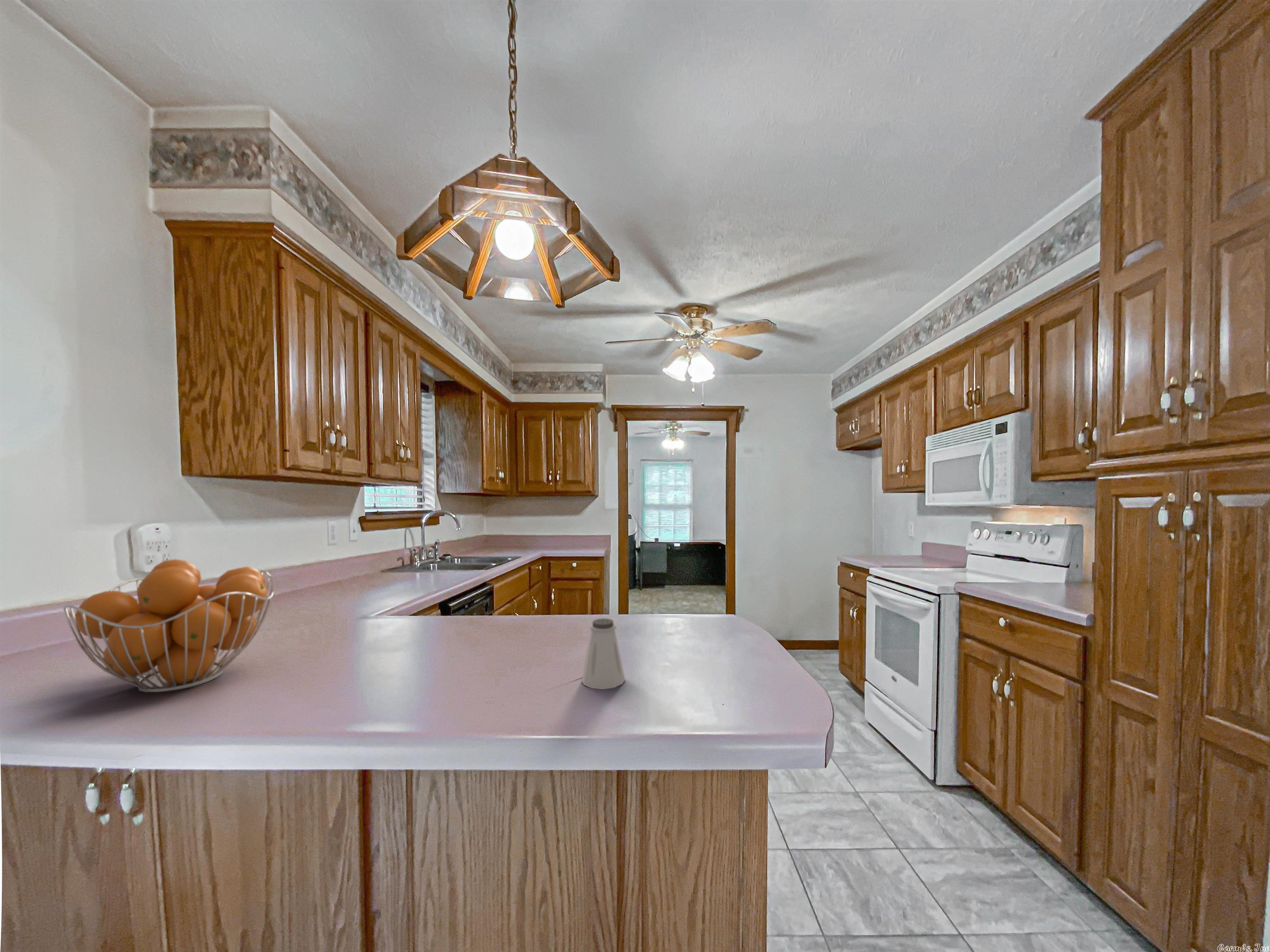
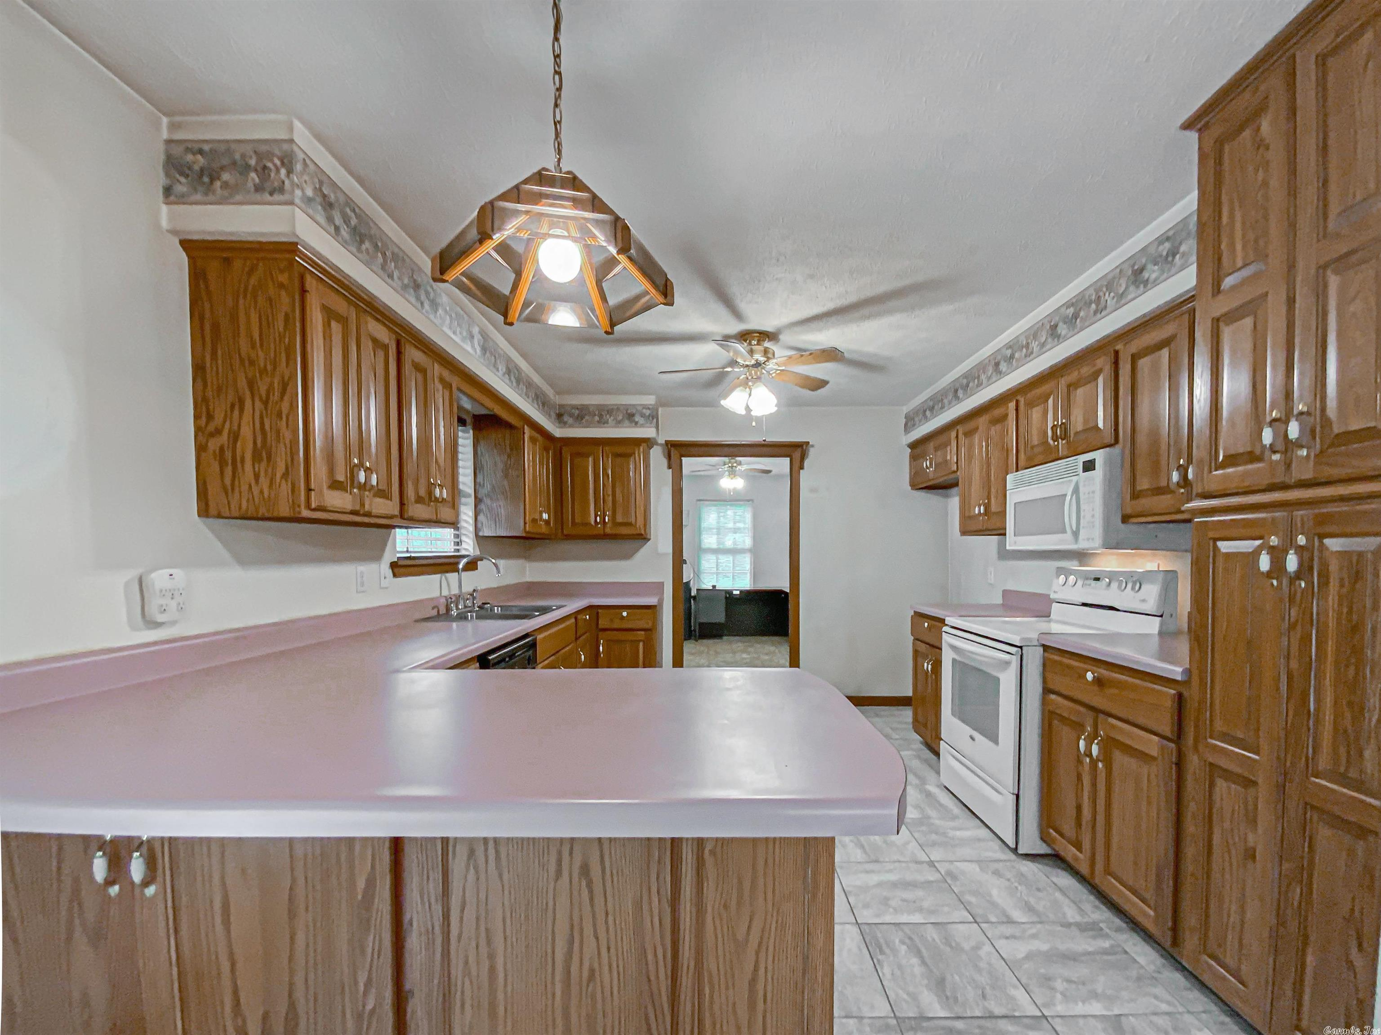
- saltshaker (603, 650)
- fruit basket (180, 621)
